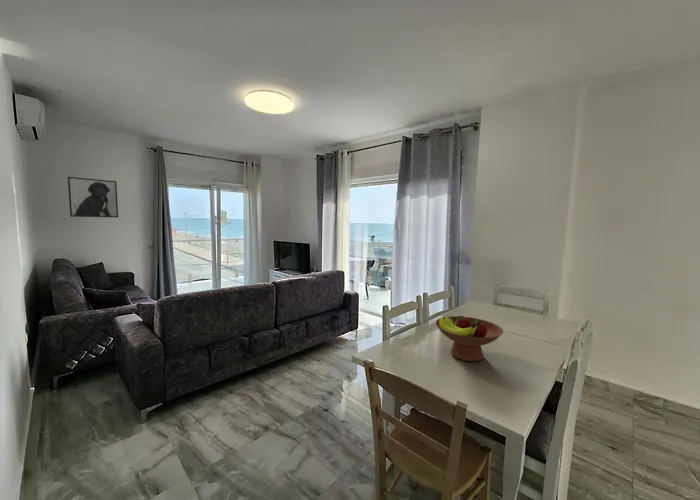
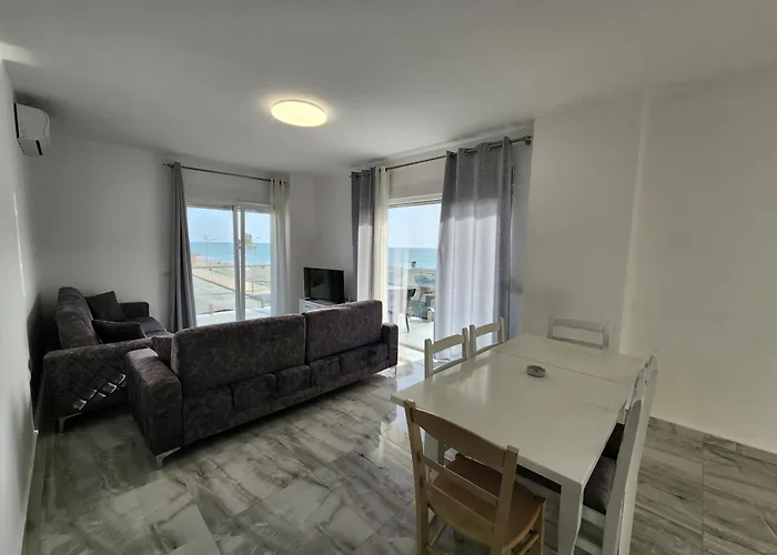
- fruit bowl (467, 334)
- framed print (94, 198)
